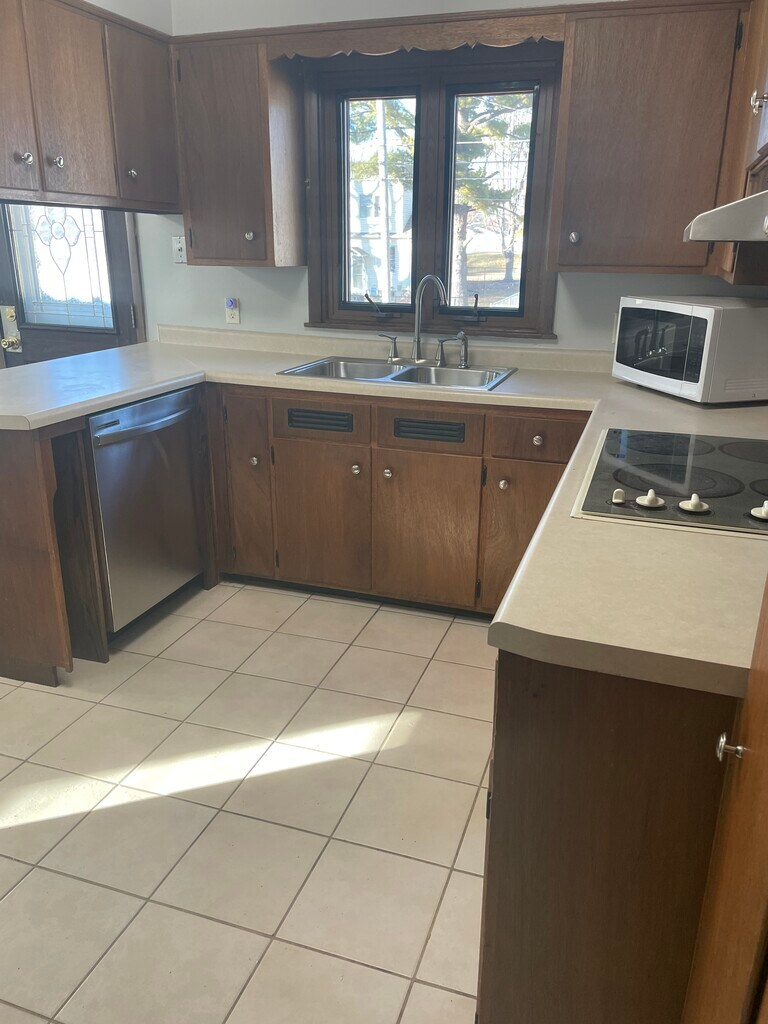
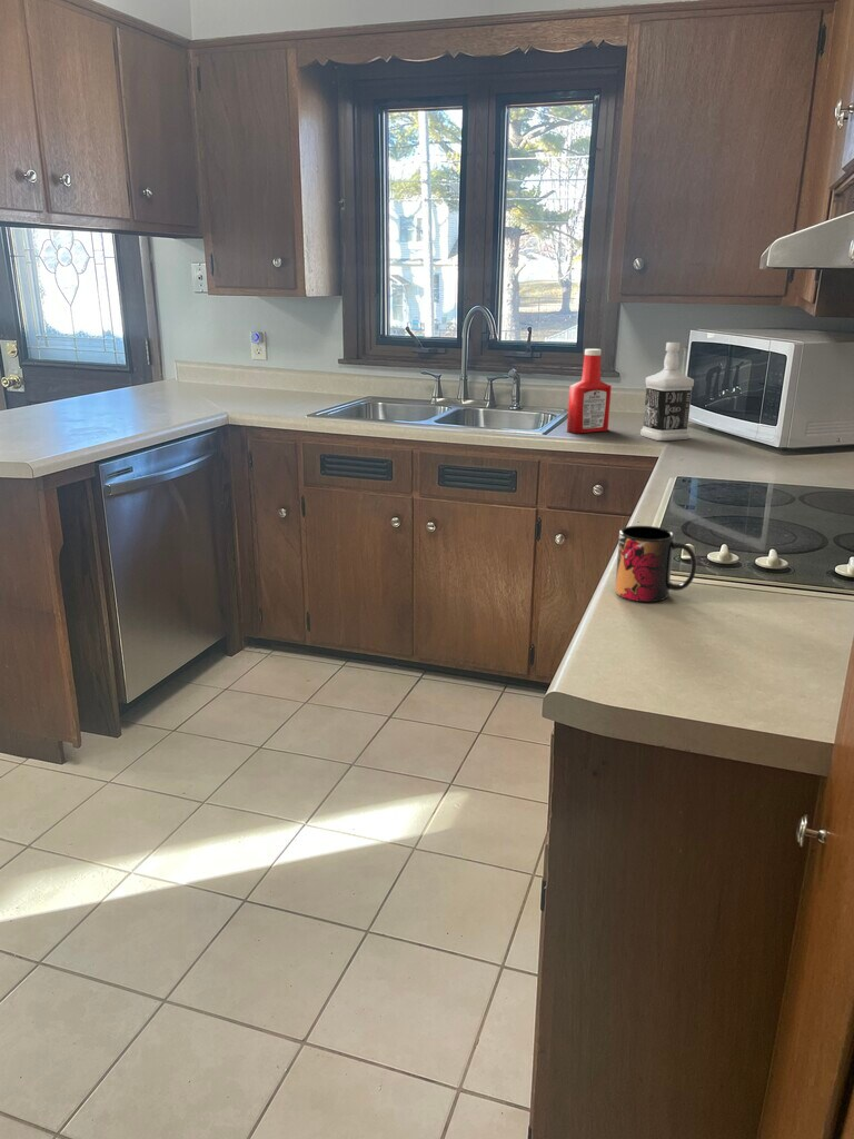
+ soap bottle (589, 390)
+ mug (656, 564)
+ bottle (668, 390)
